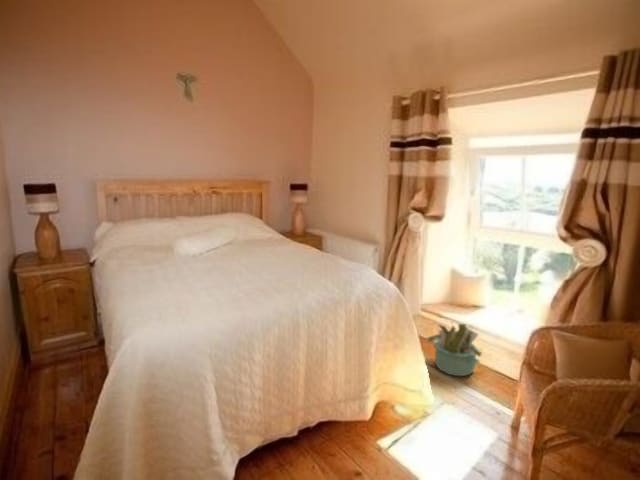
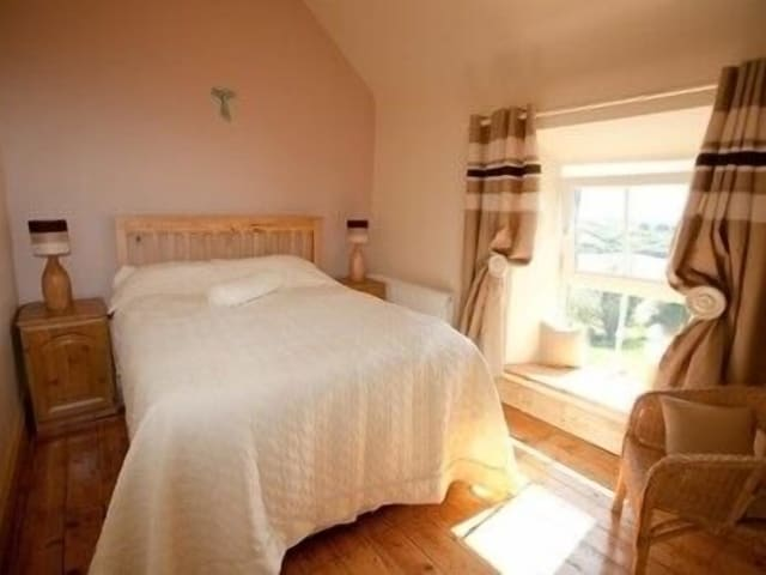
- decorative plant (456, 347)
